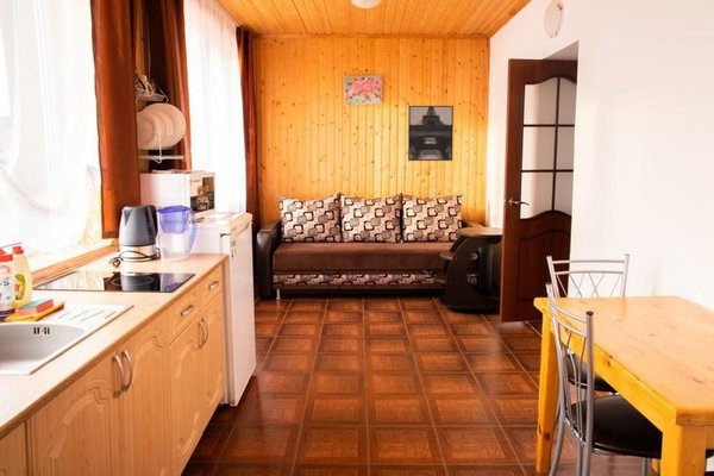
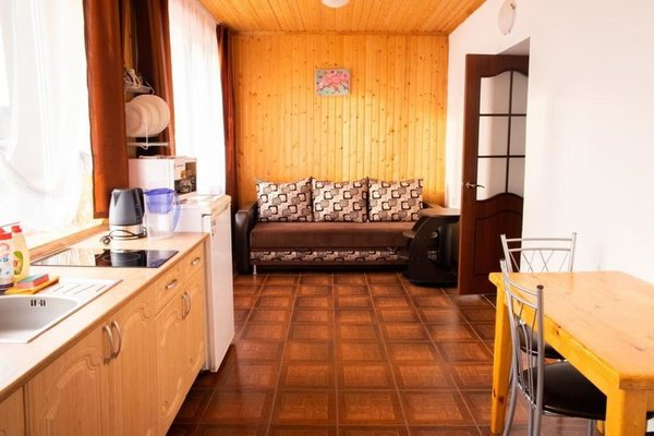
- wall art (430, 133)
